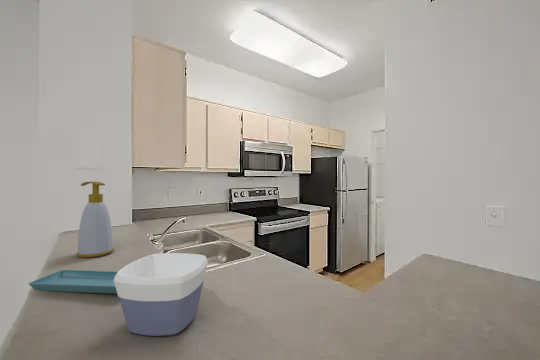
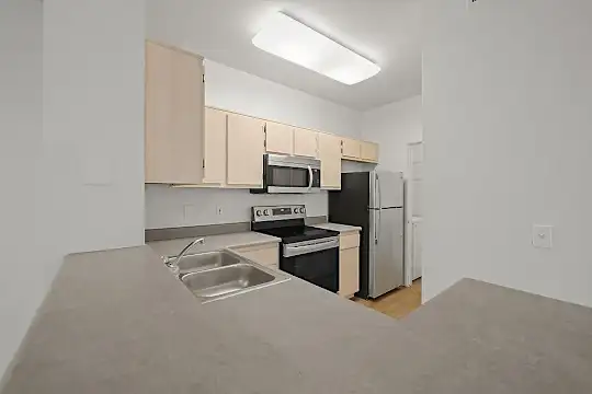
- soap bottle (95, 217)
- bowl (165, 291)
- saucer (91, 281)
